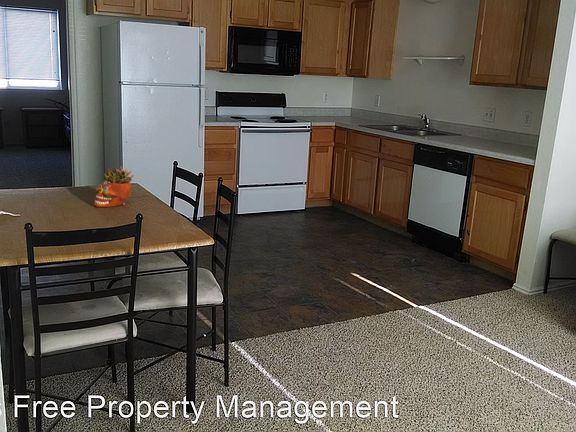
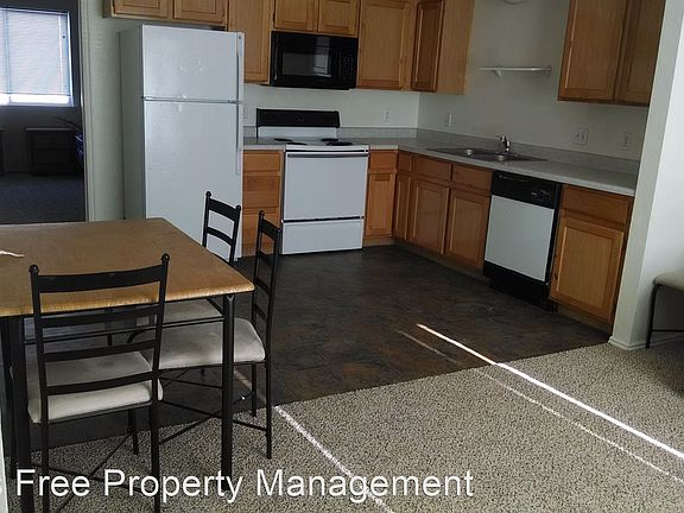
- succulent planter (113, 185)
